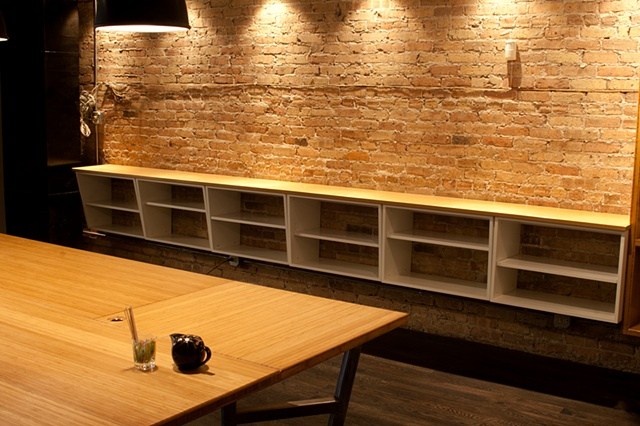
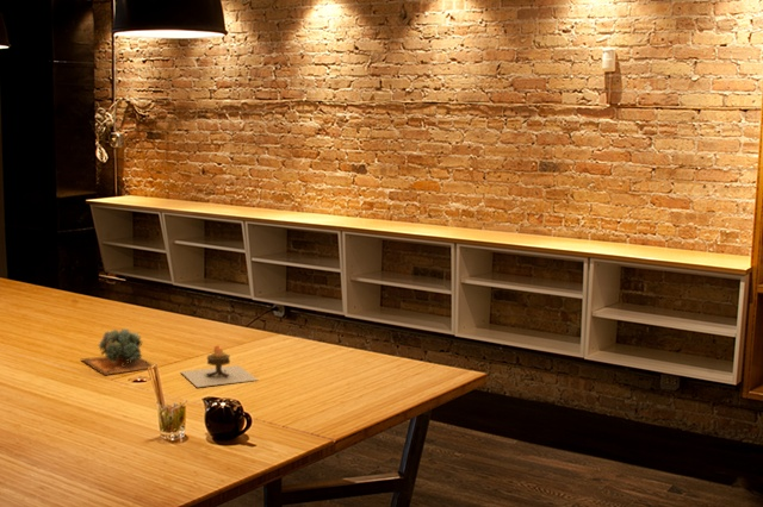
+ succulent plant (117, 346)
+ candle (218, 359)
